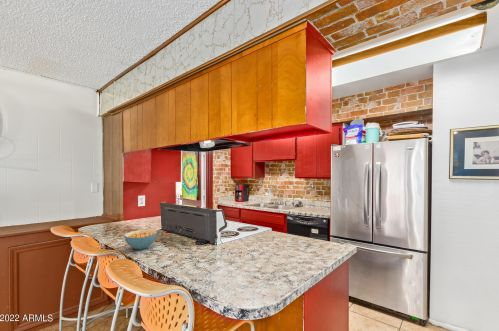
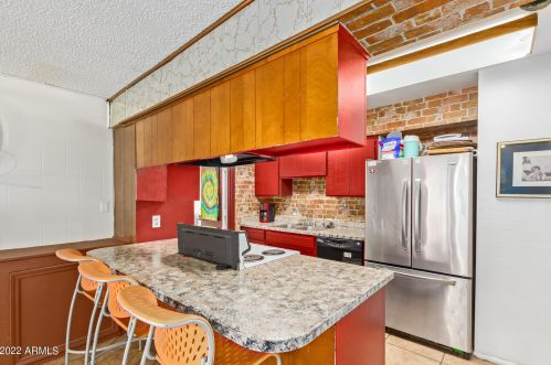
- cereal bowl (141, 240)
